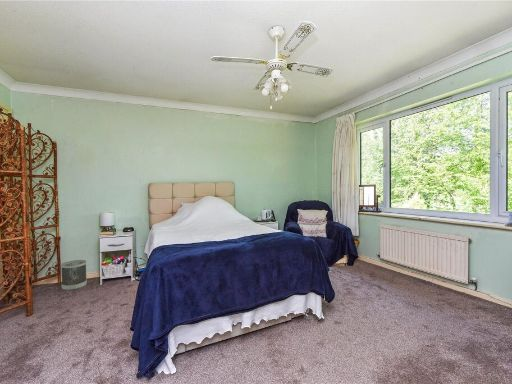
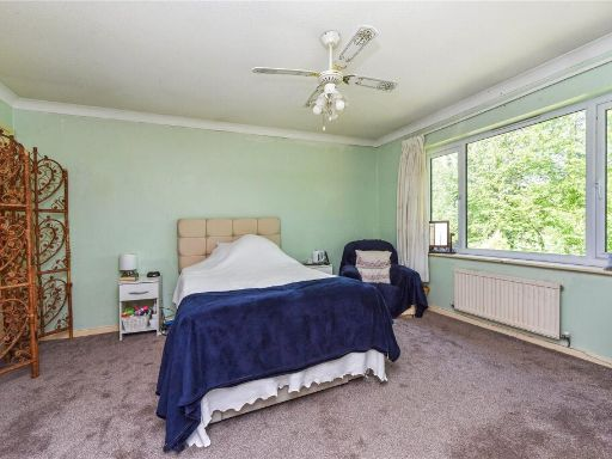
- wastebasket (74, 274)
